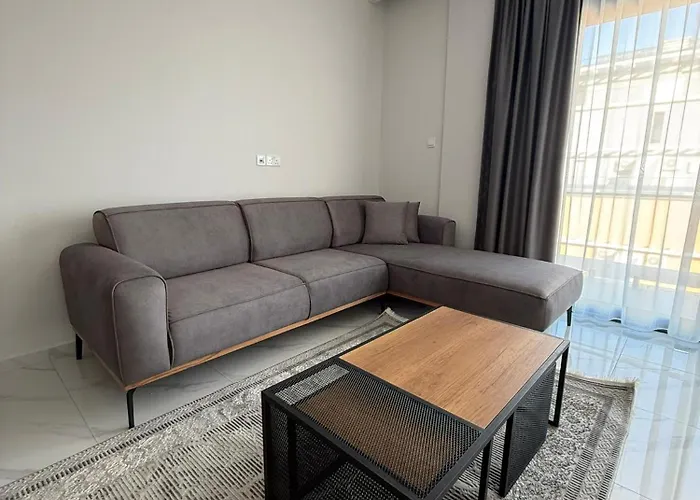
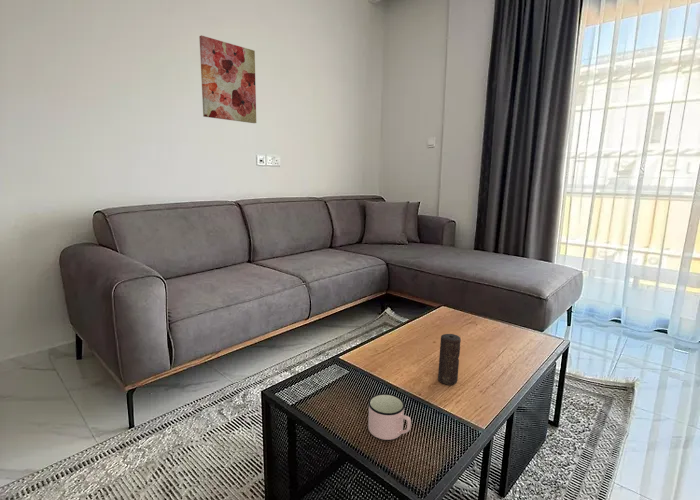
+ candle (449, 358)
+ wall art (229, 82)
+ mug (390, 418)
